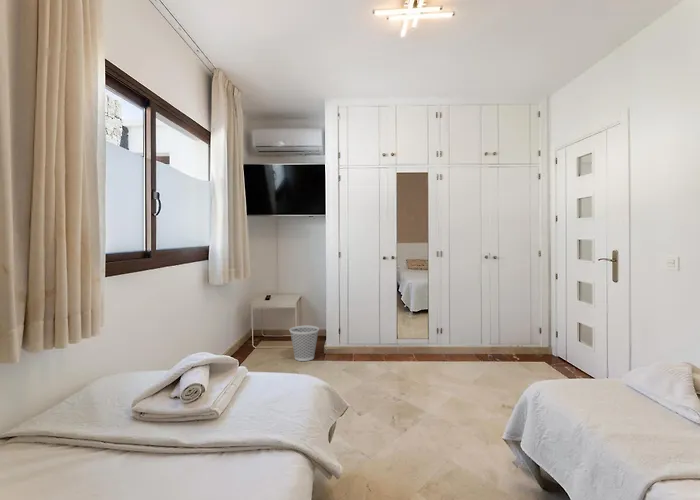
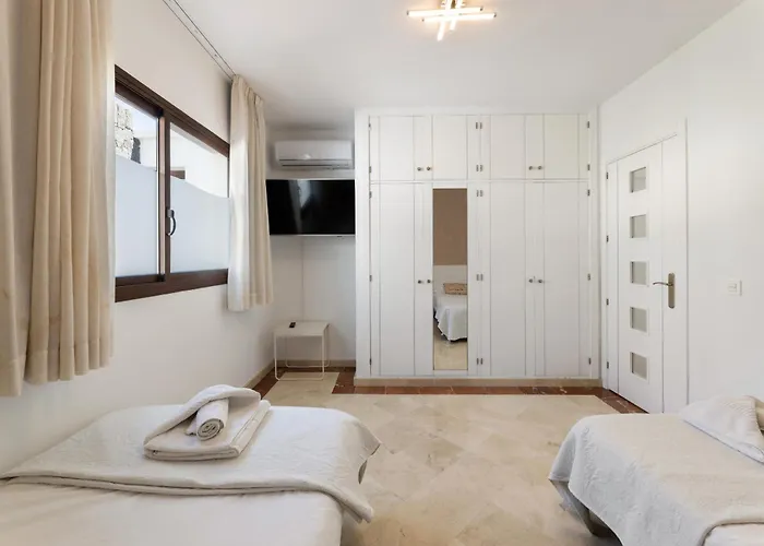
- wastebasket (304, 343)
